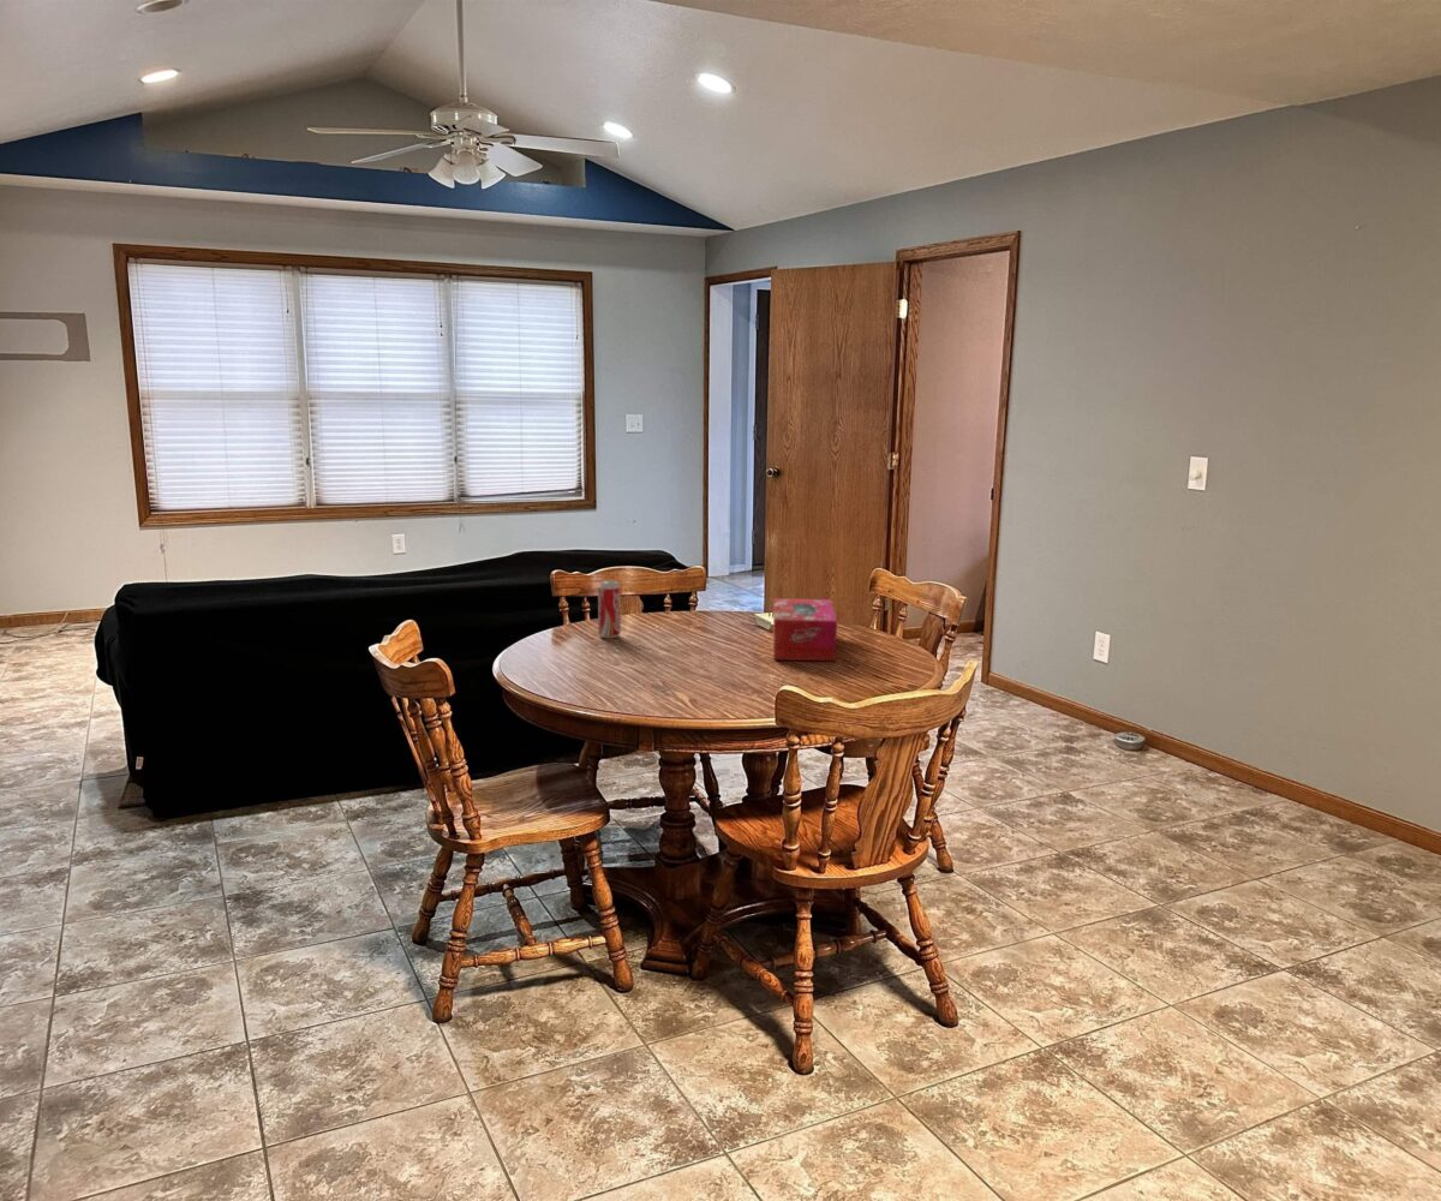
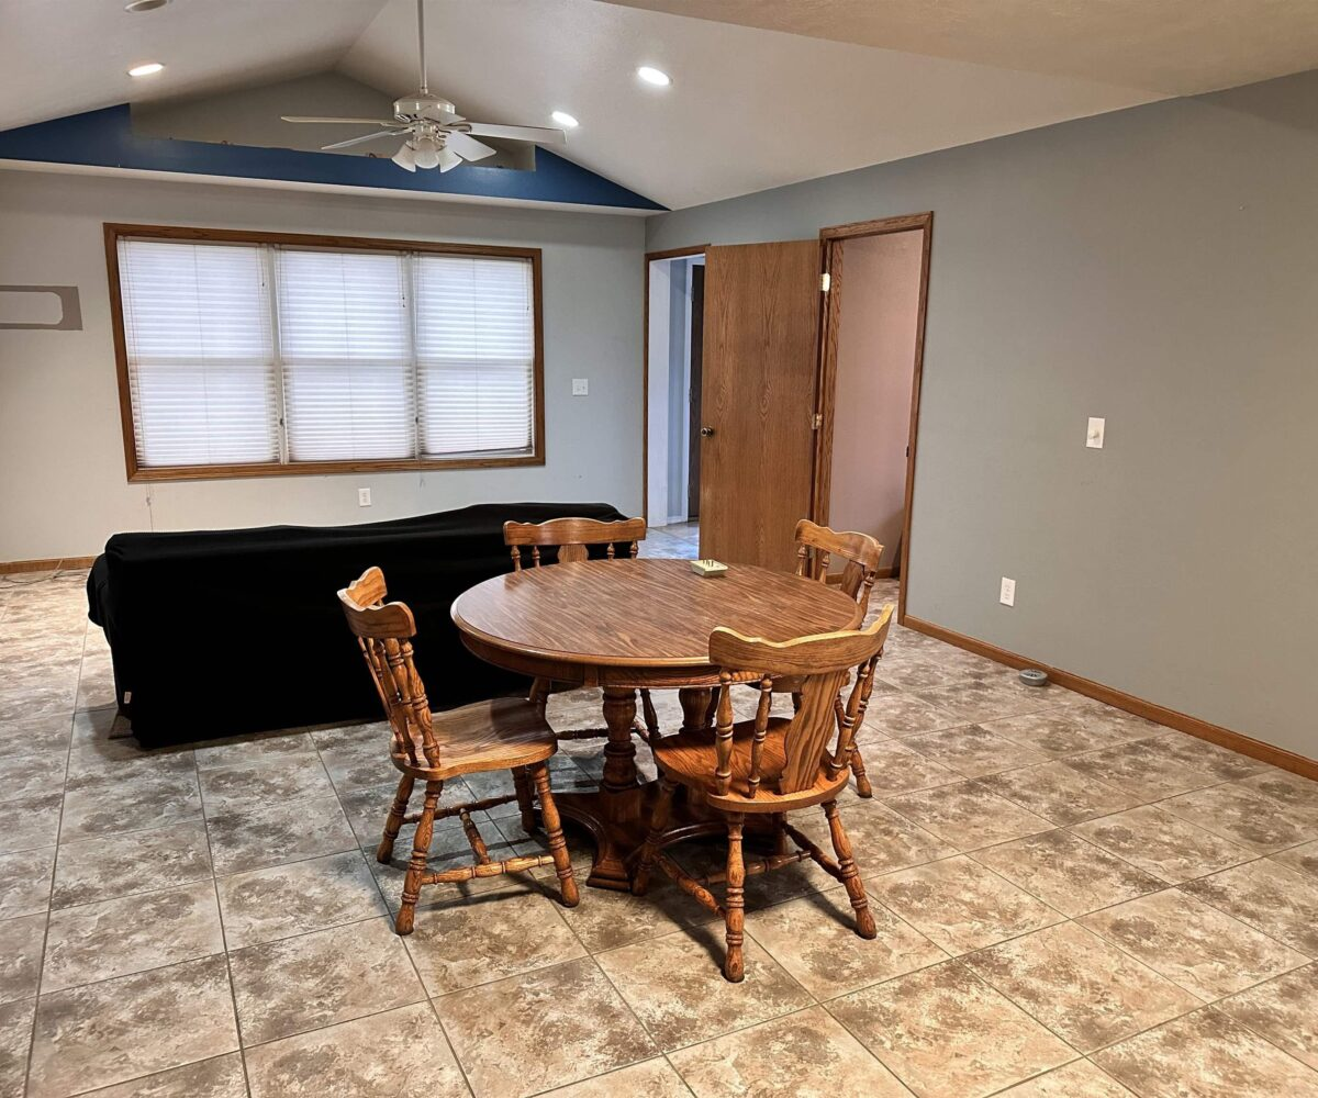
- tissue box (802, 628)
- beverage can (609, 609)
